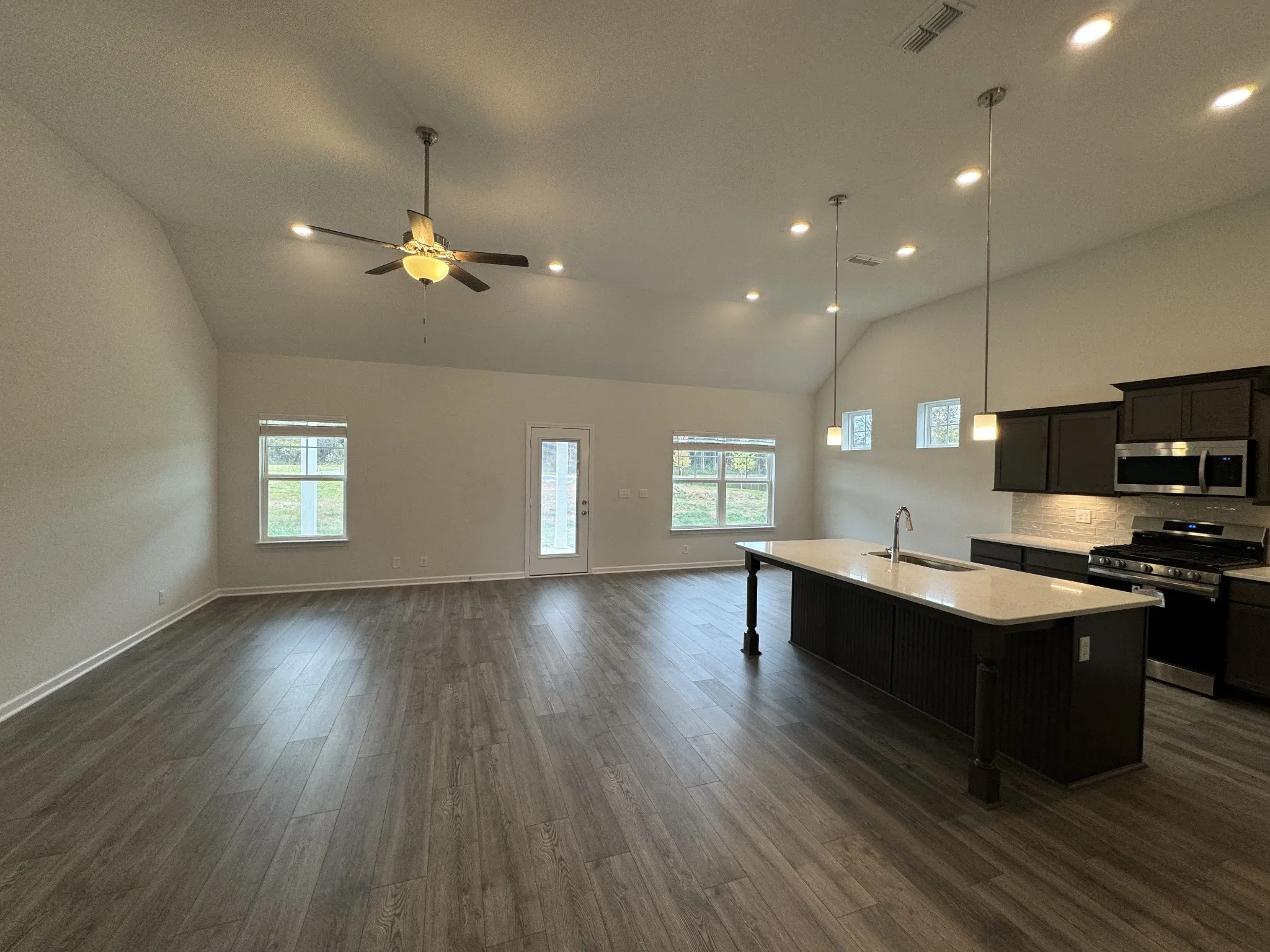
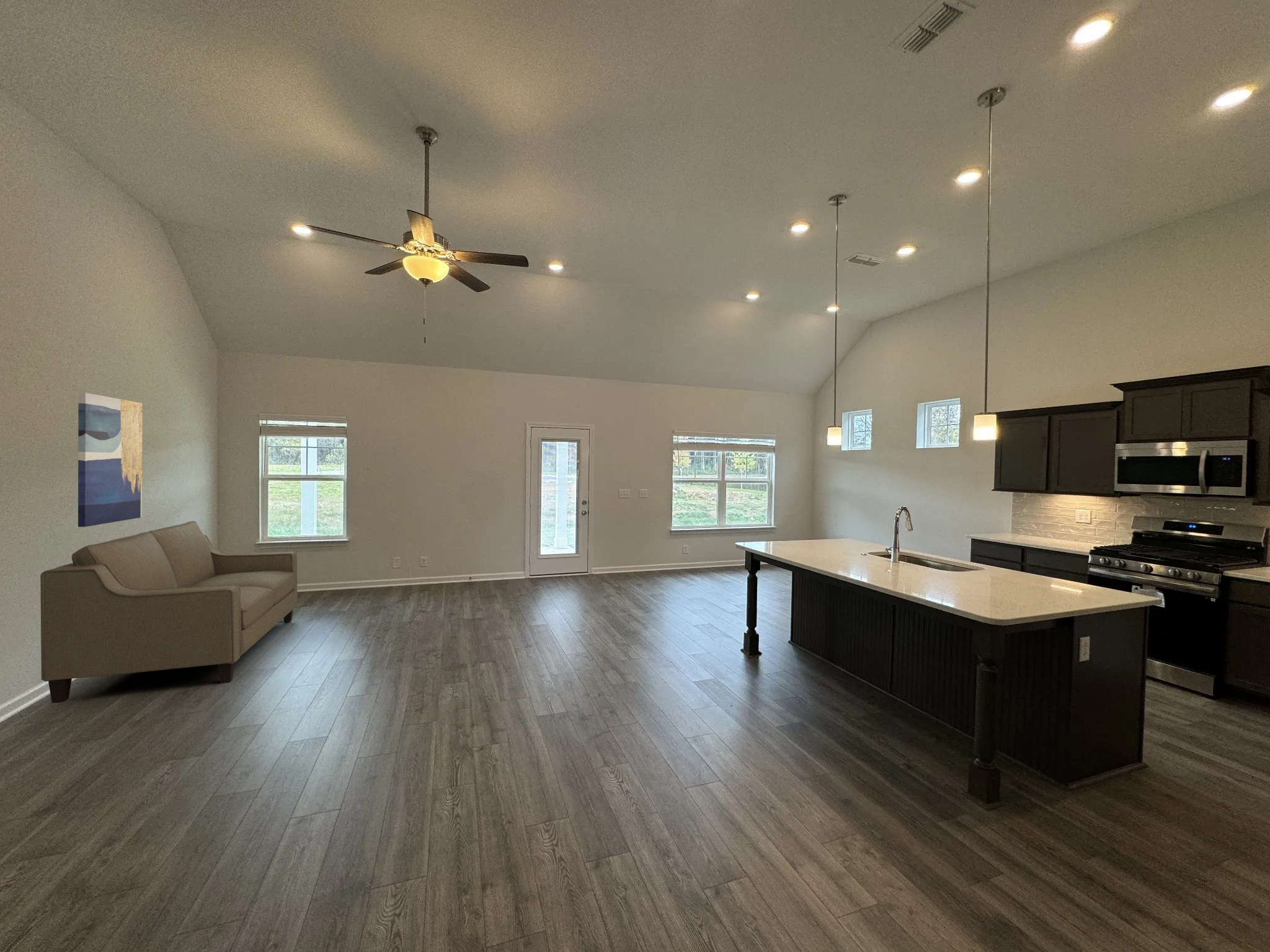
+ wall art (112, 460)
+ sofa (200, 591)
